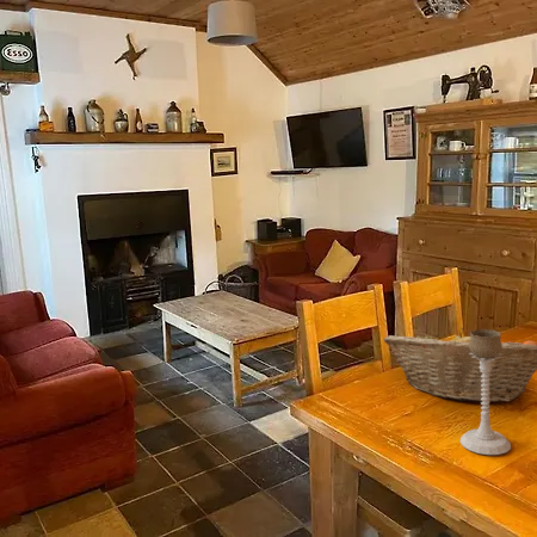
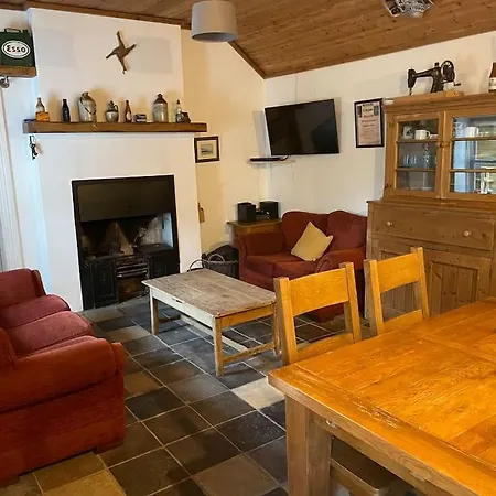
- fruit basket (462, 356)
- candle holder (484, 388)
